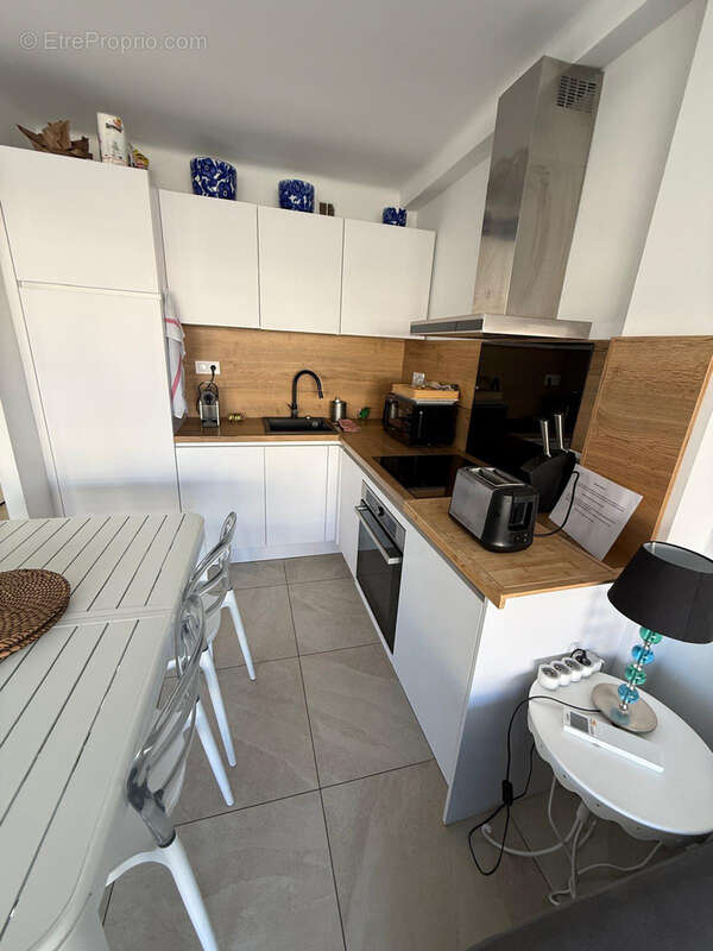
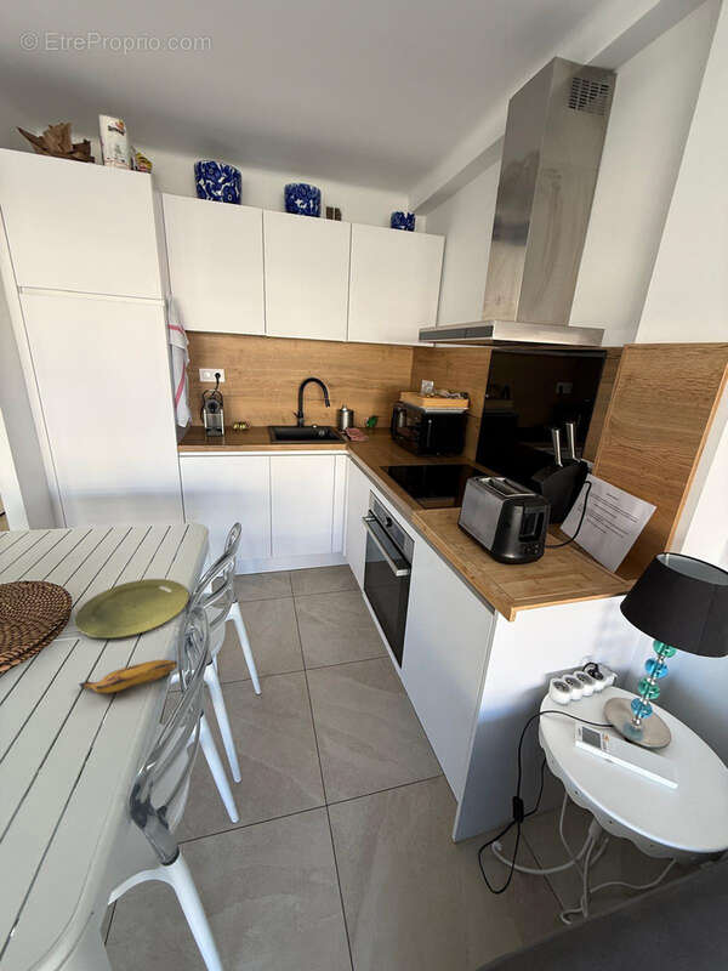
+ banana (127, 676)
+ plate (135, 606)
